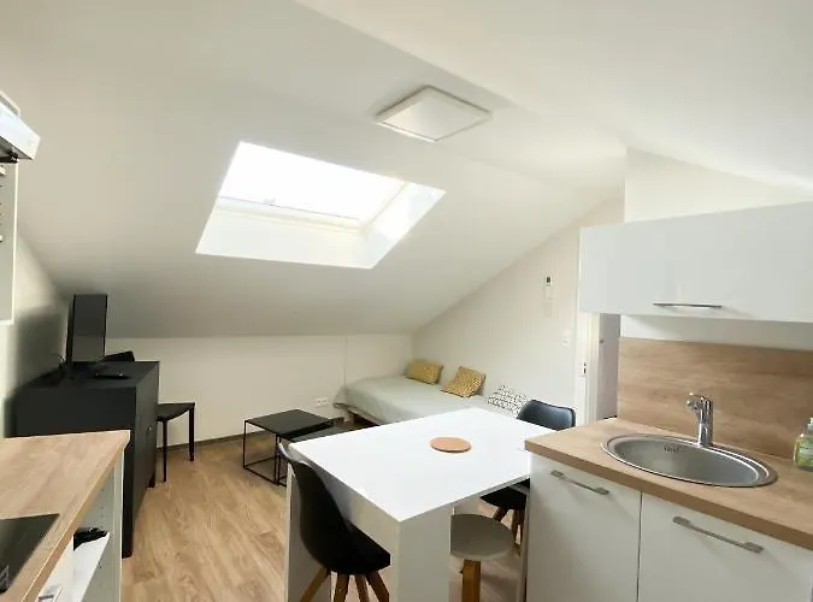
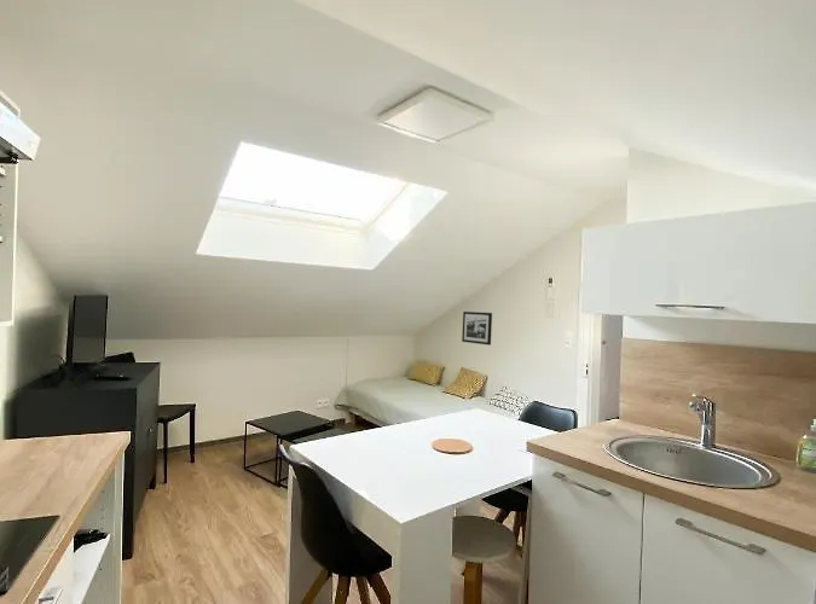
+ picture frame (476, 327)
